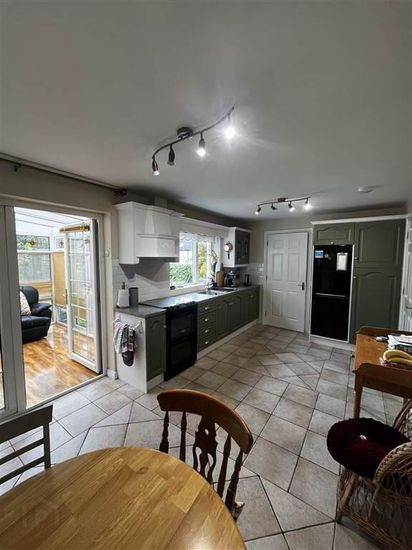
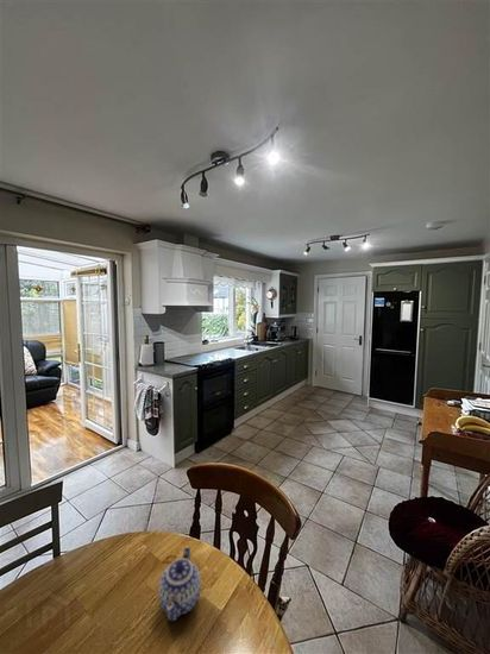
+ teapot (180, 583)
